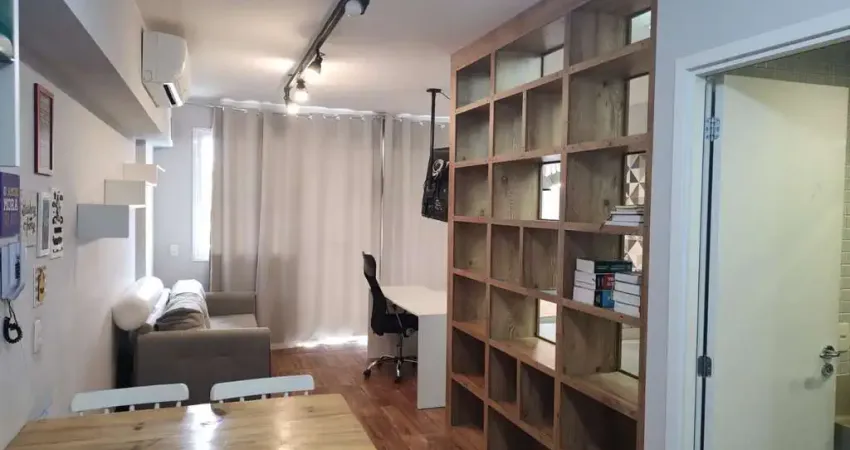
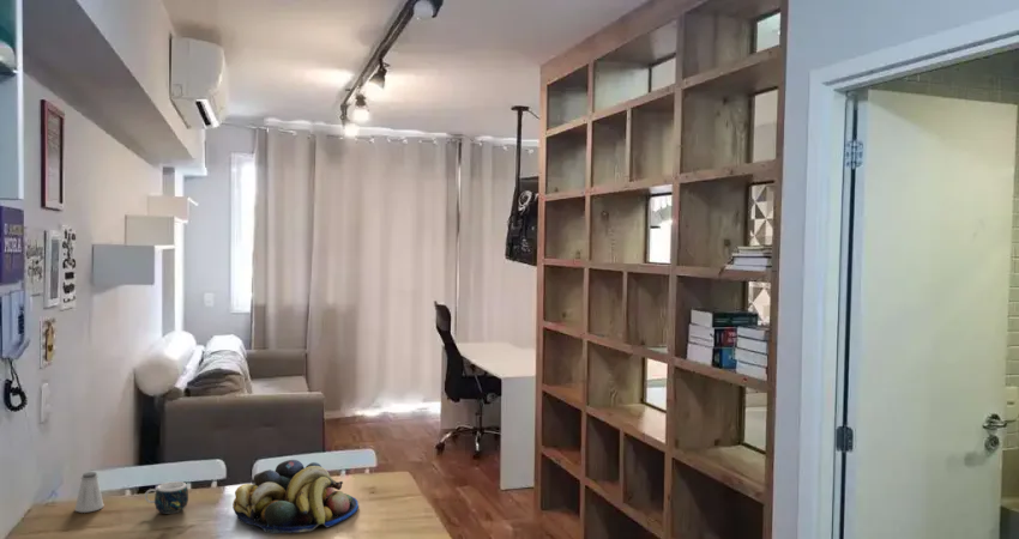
+ saltshaker (89, 490)
+ mug (165, 497)
+ fruit bowl (299, 487)
